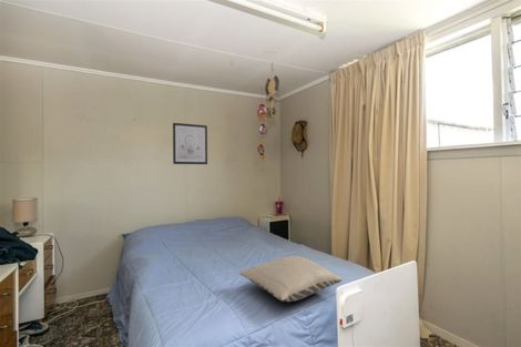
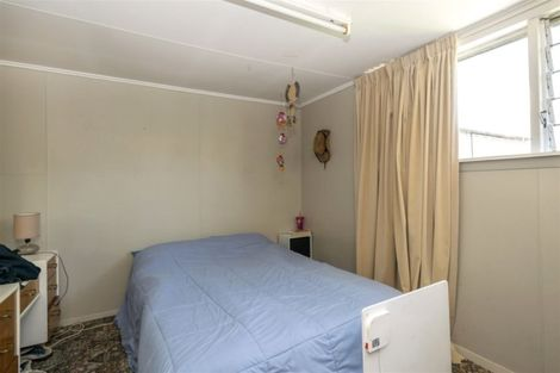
- pillow (288, 276)
- wall art (190, 144)
